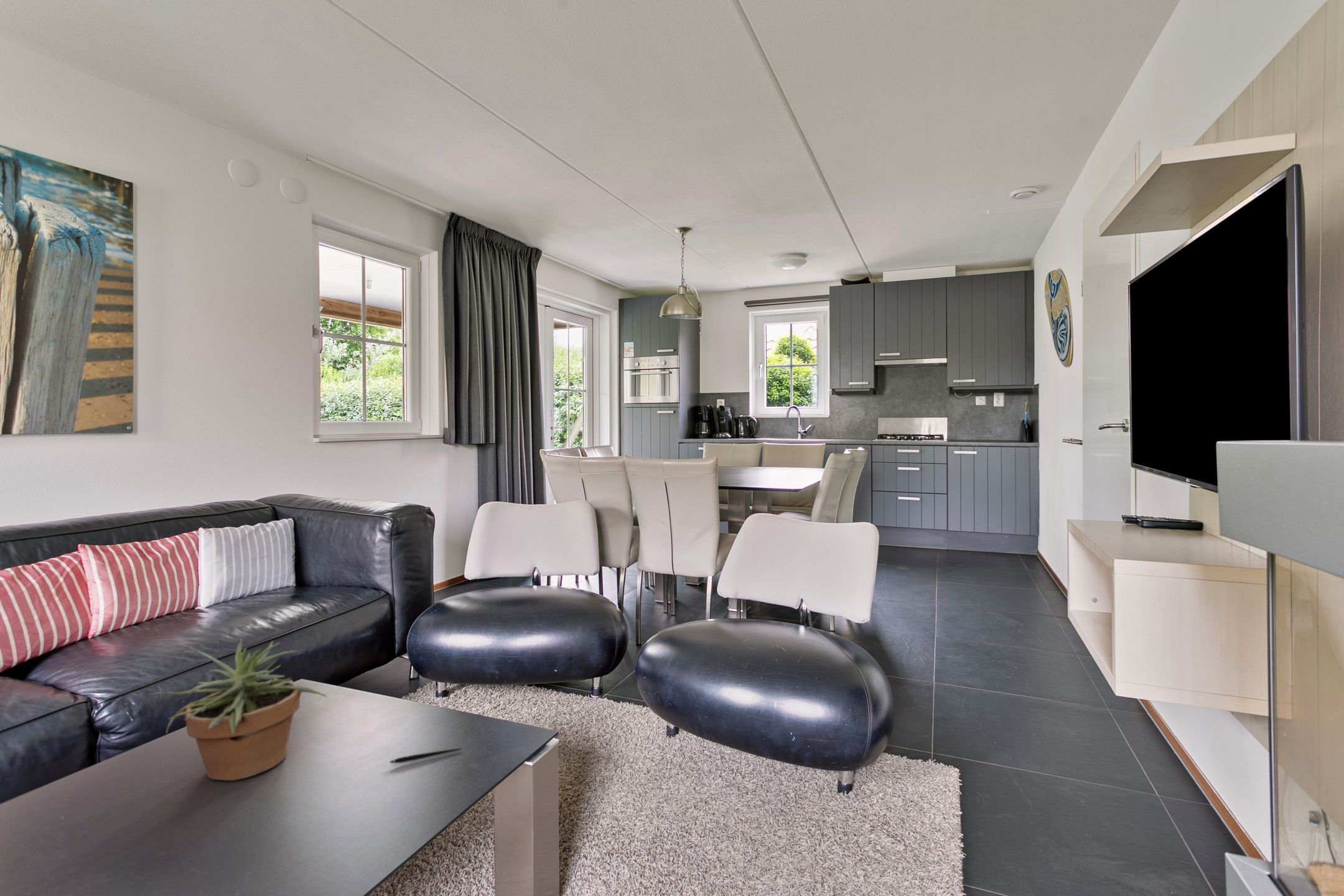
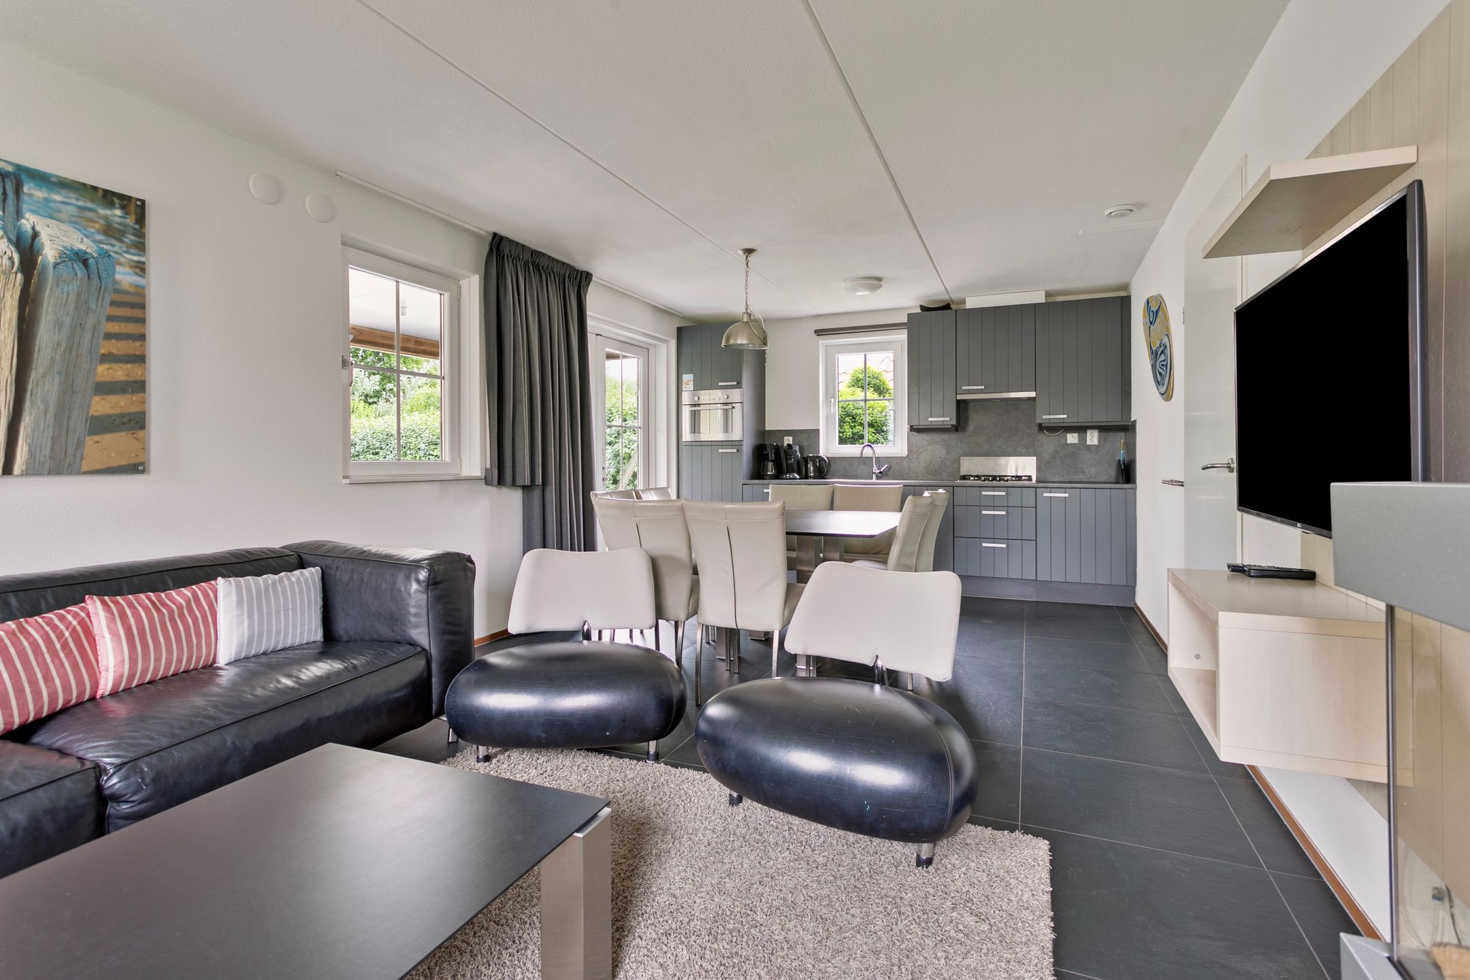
- potted plant (246, 701)
- pen (426, 755)
